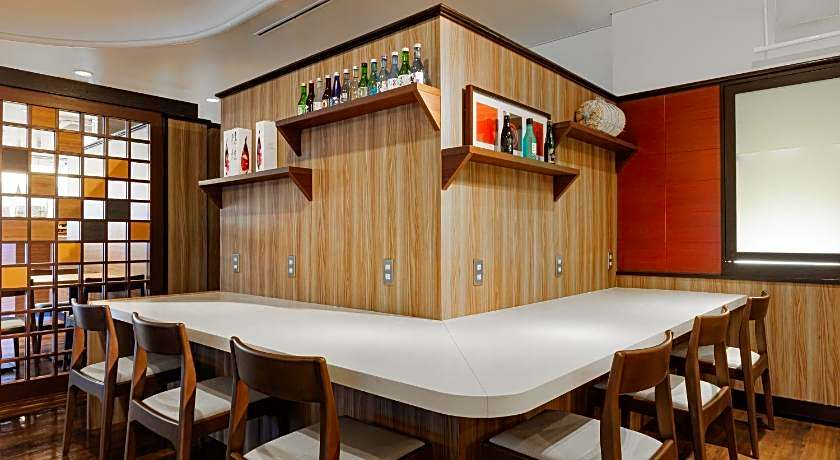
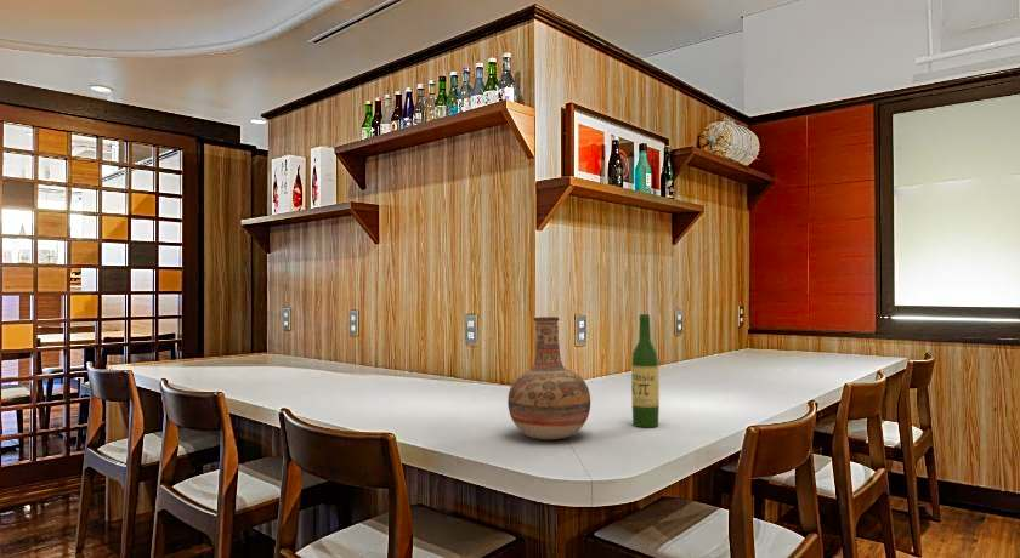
+ wine bottle (645, 369)
+ vase (549, 376)
